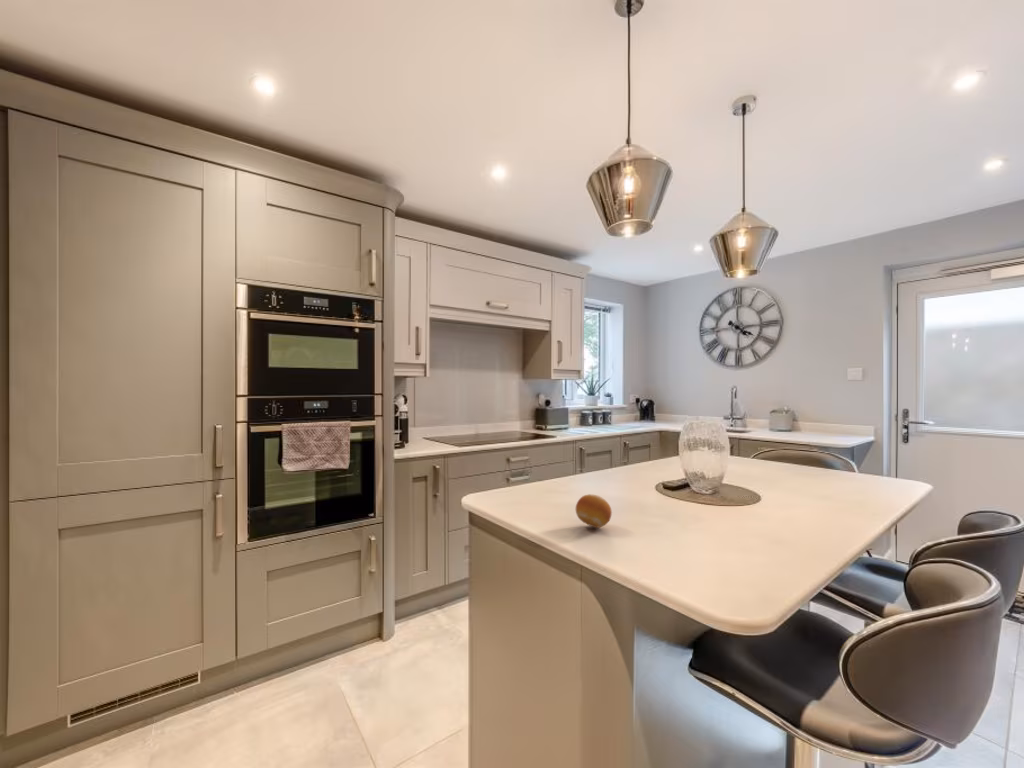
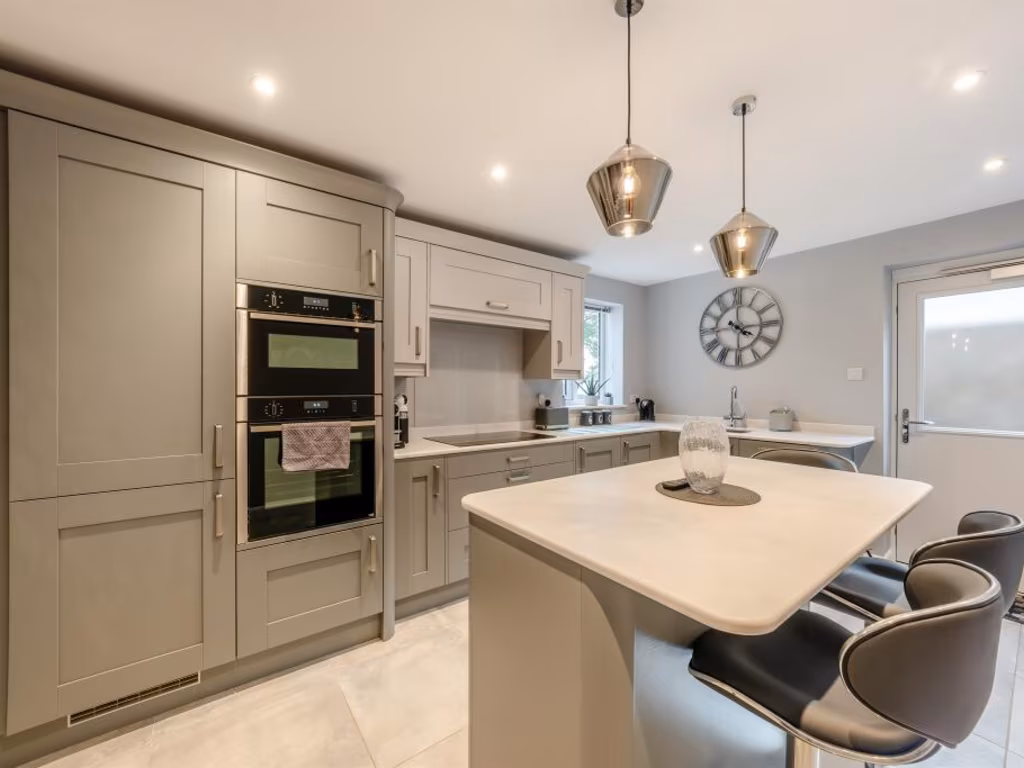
- fruit (593, 510)
